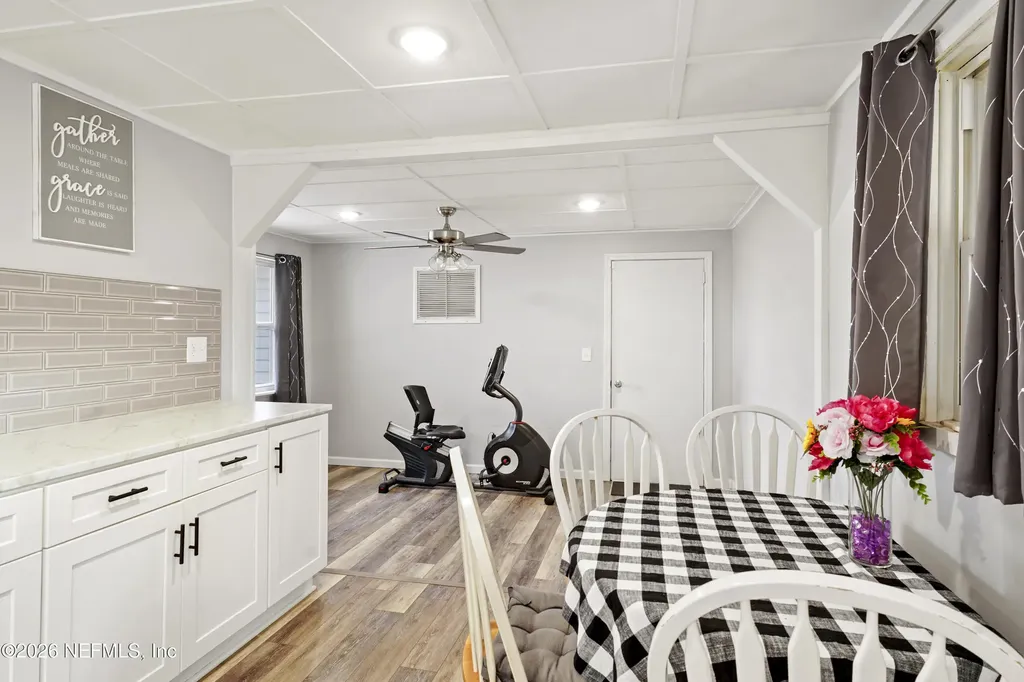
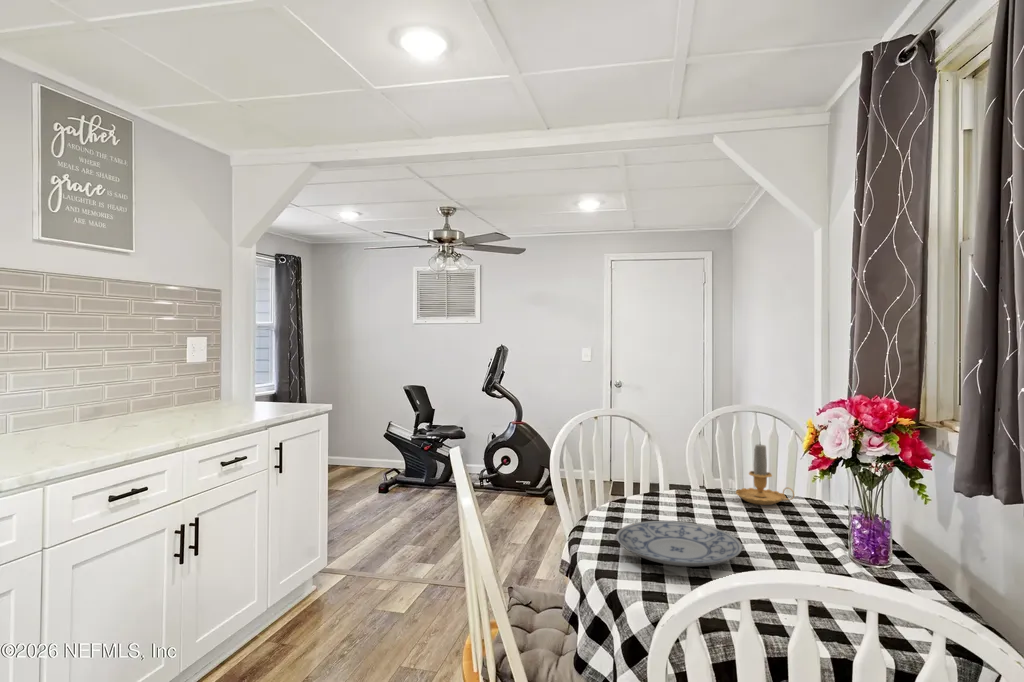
+ plate (677, 545)
+ candle (765, 472)
